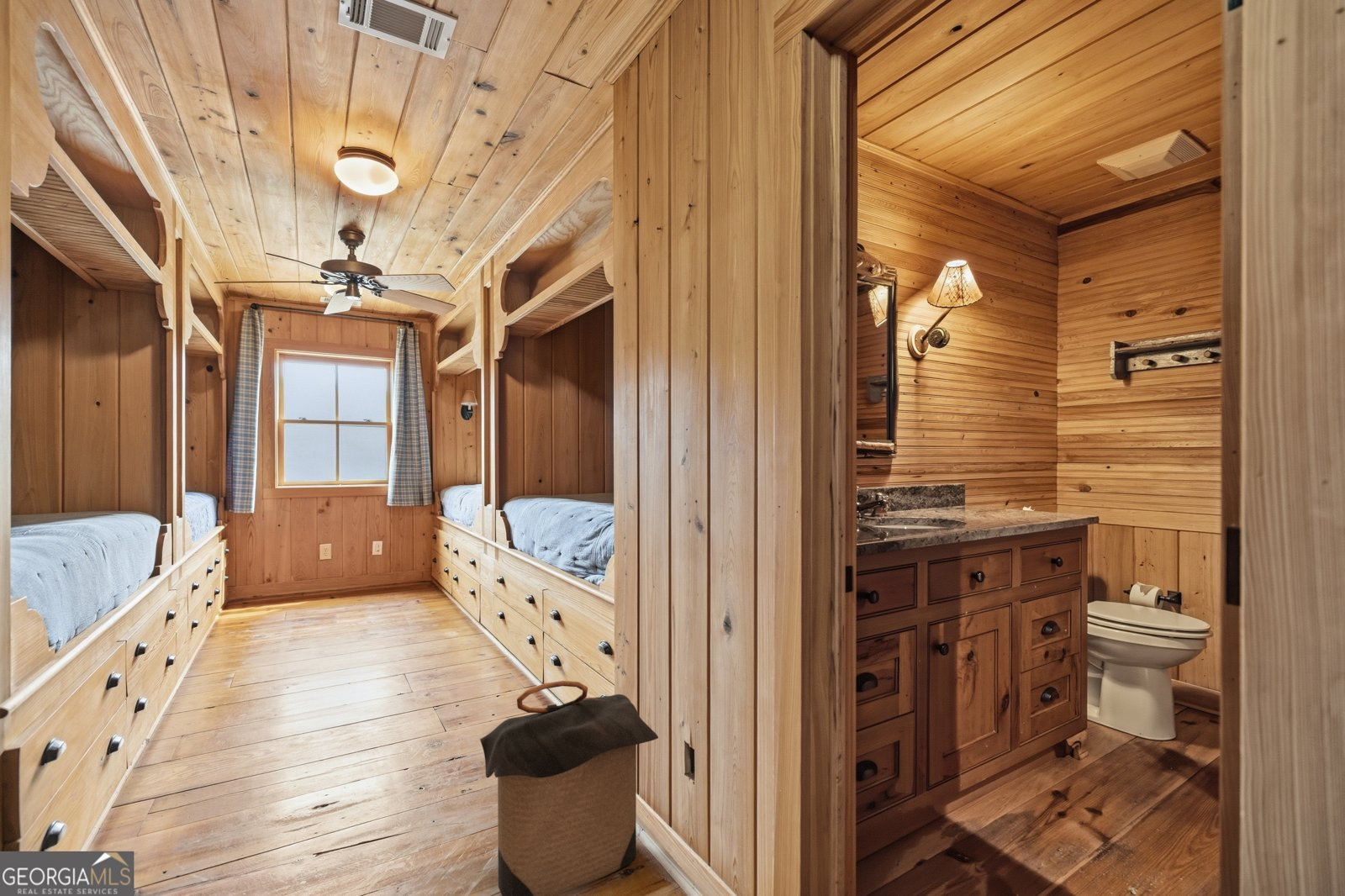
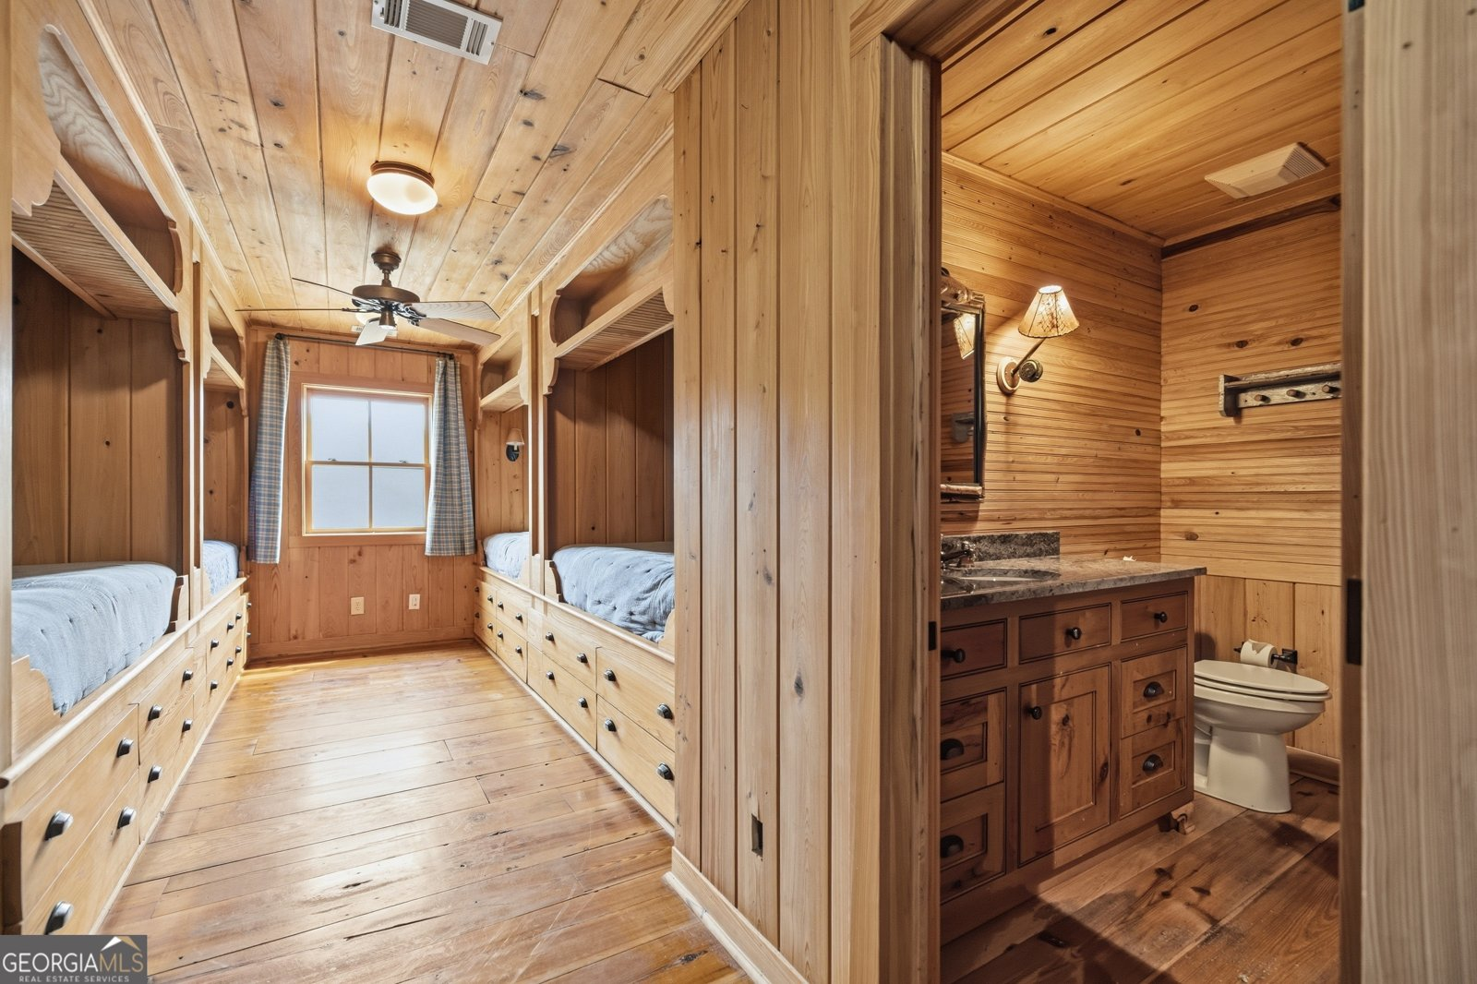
- laundry hamper (571, 765)
